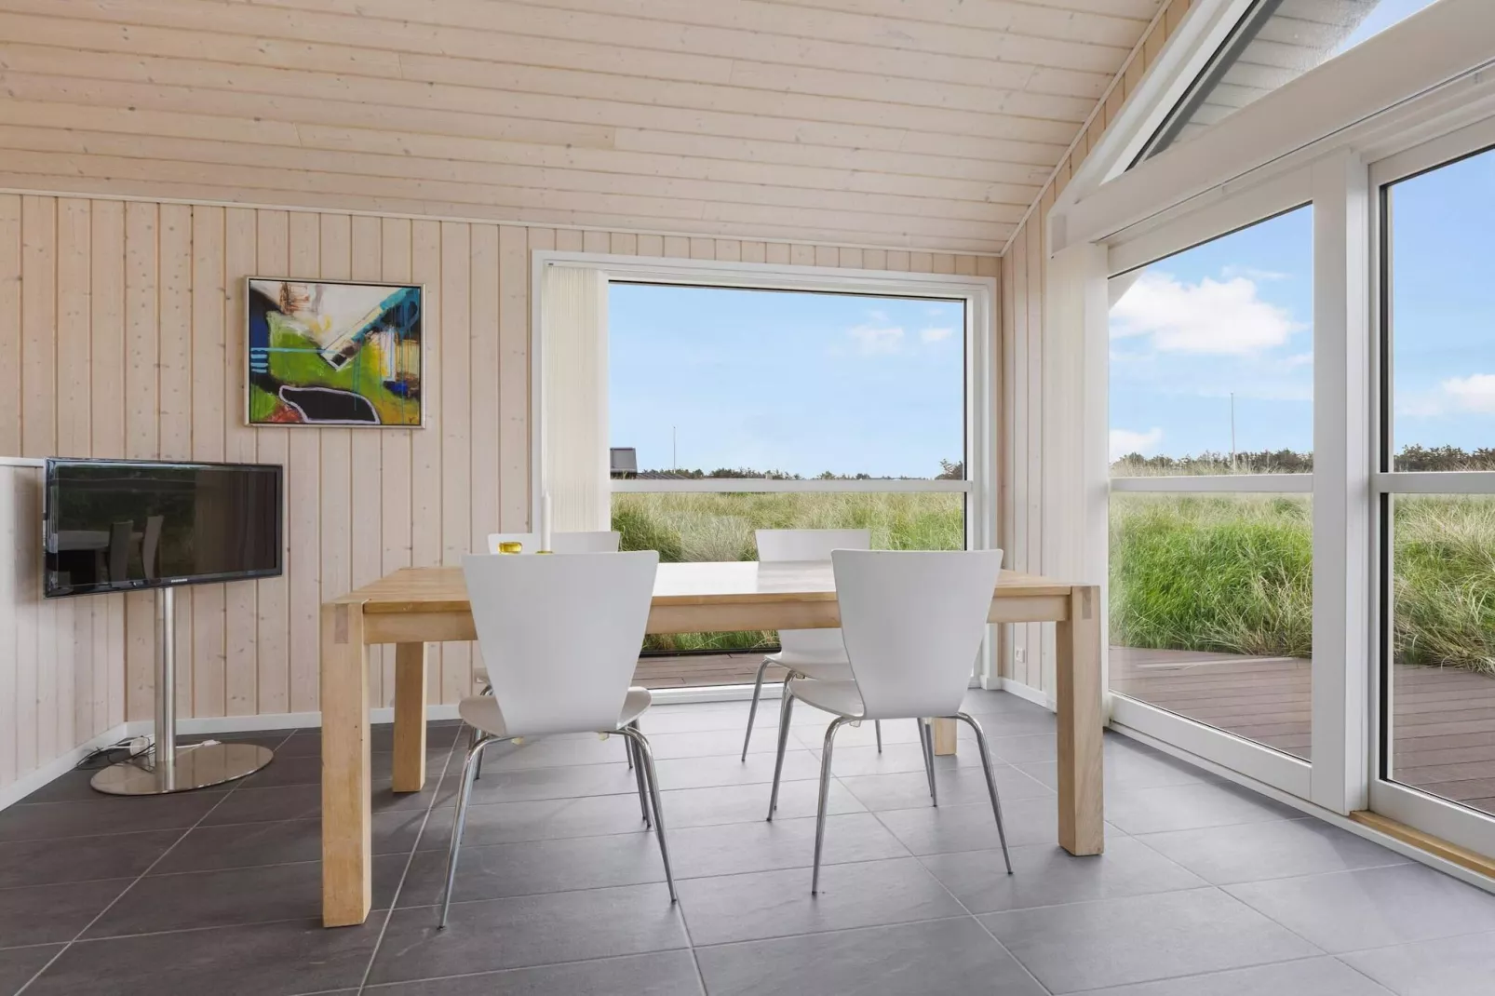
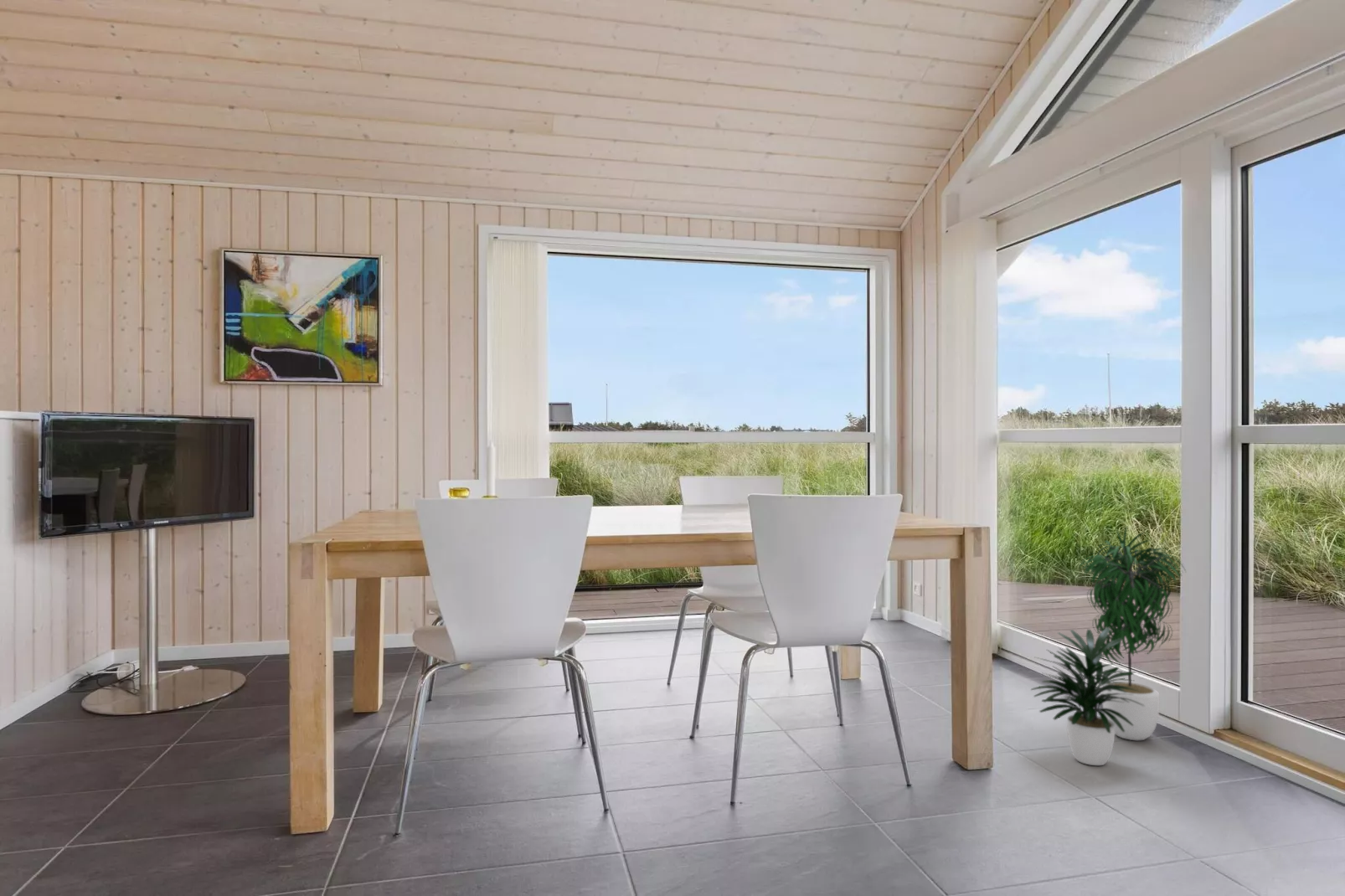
+ potted plant (1108, 637)
